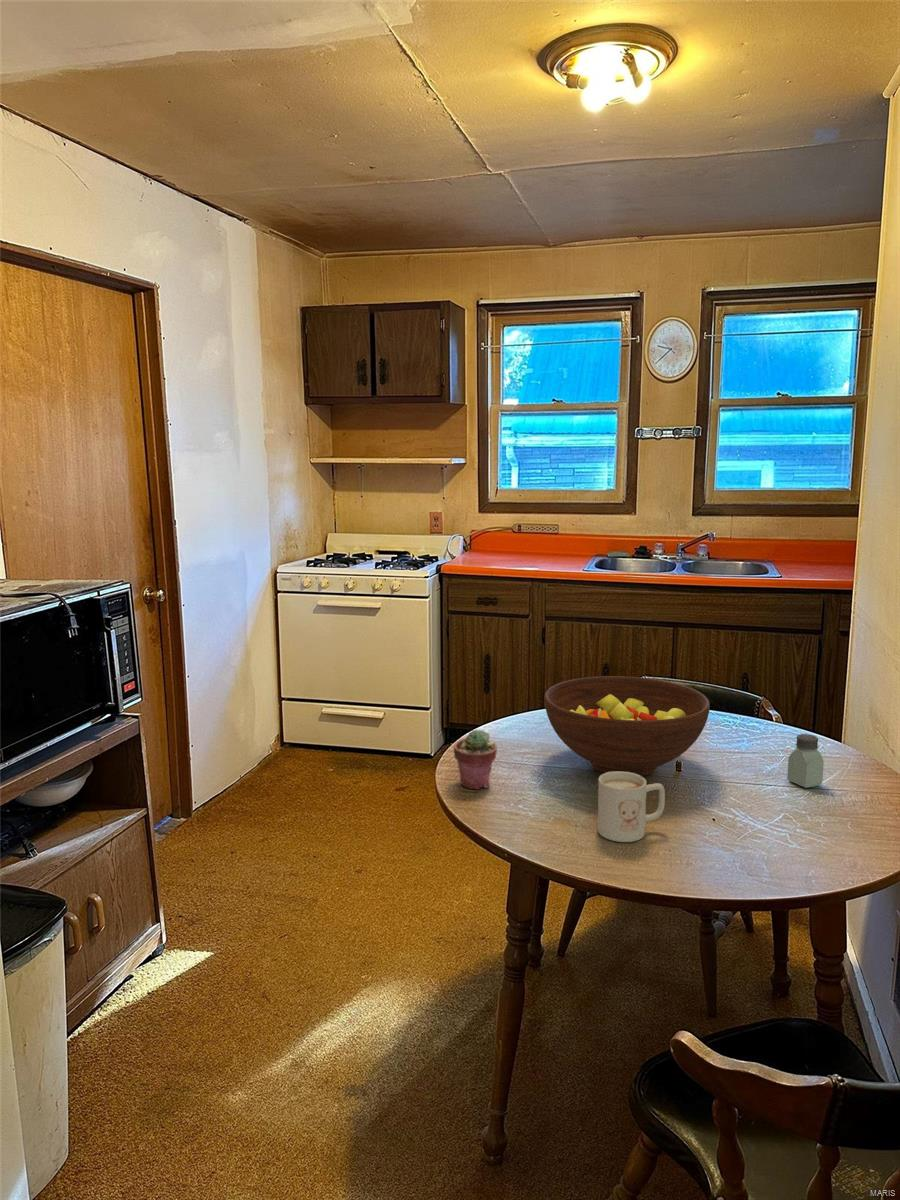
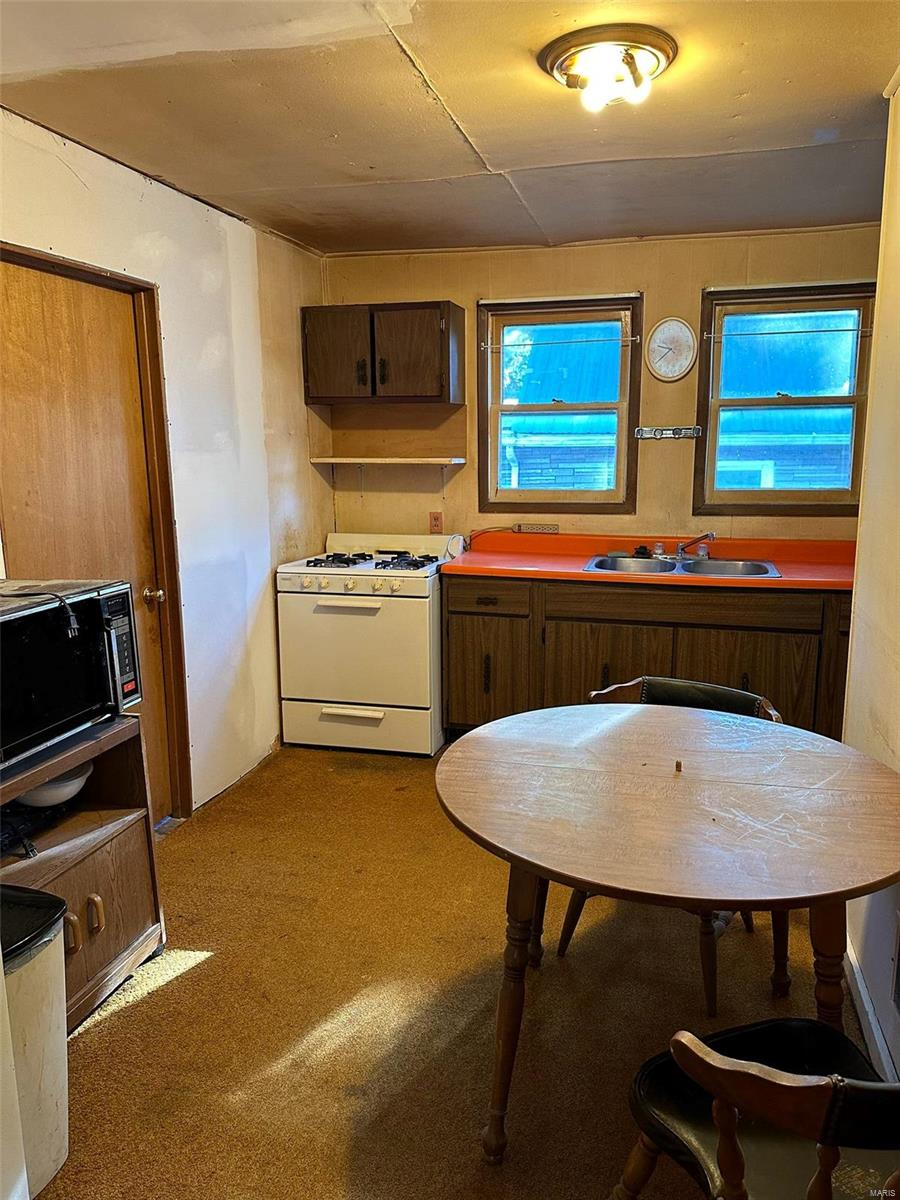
- potted succulent (475, 756)
- fruit bowl (624, 732)
- mug (632, 805)
- saltshaker (805, 759)
